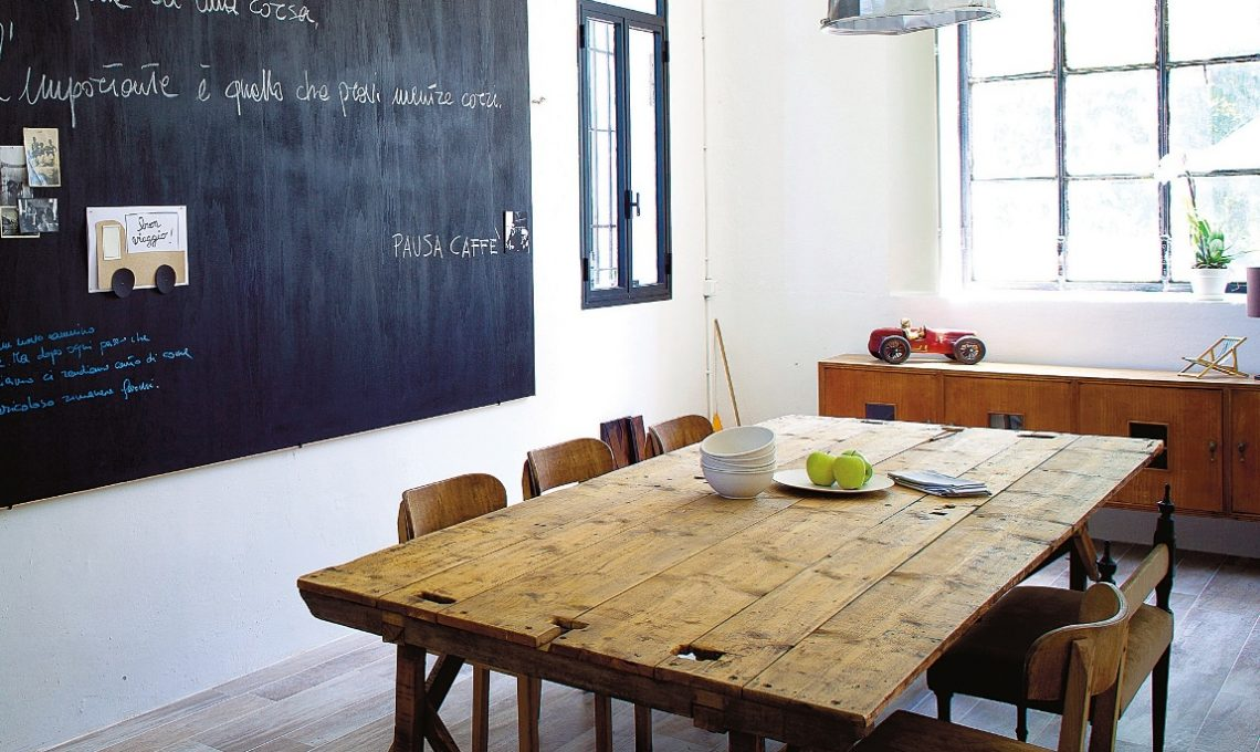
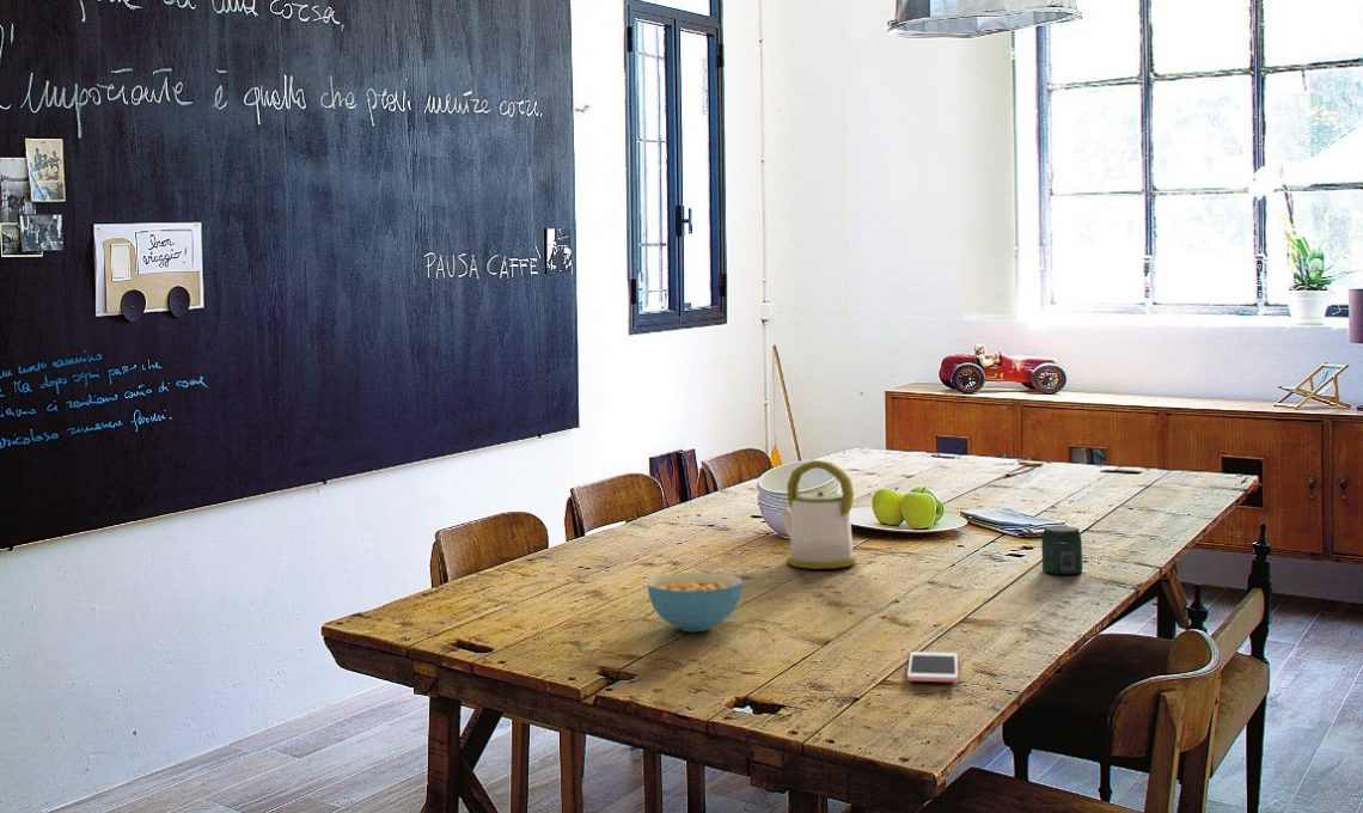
+ cereal bowl (695, 604)
+ cell phone (933, 666)
+ jar (1062, 549)
+ kettle (814, 511)
